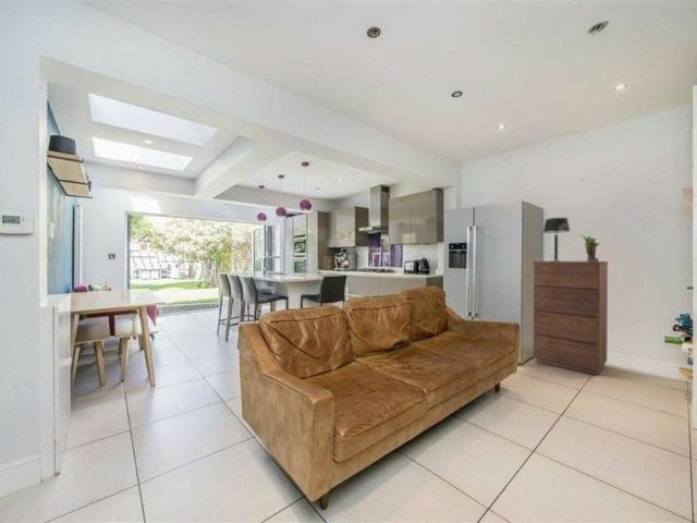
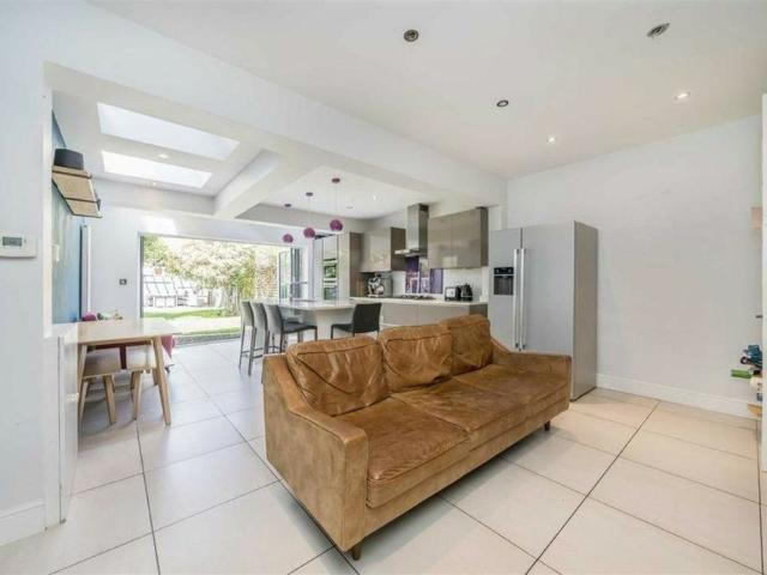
- dresser (570, 312)
- potted plant (589, 247)
- table lamp (555, 240)
